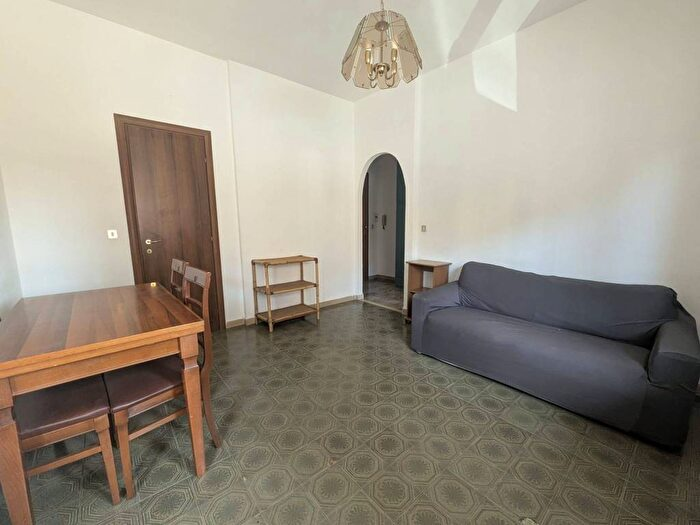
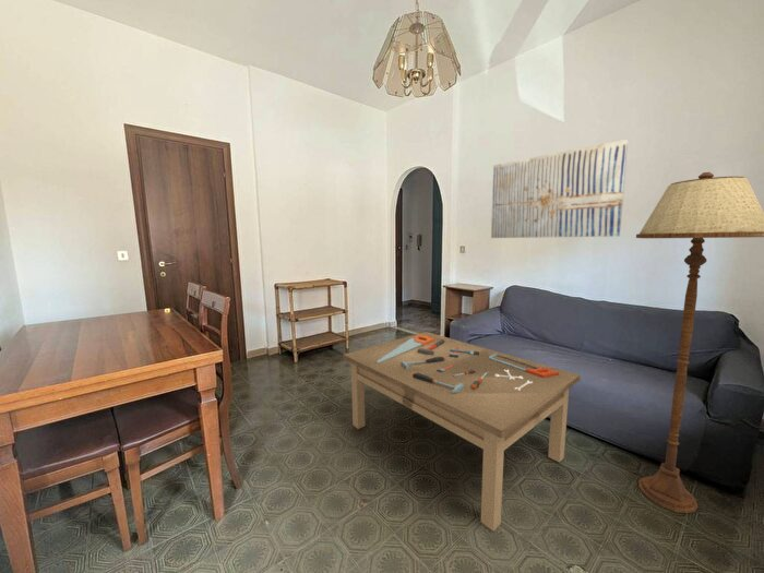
+ wall art (549, 196)
+ floor lamp (684, 345)
+ coffee table (450, 401)
